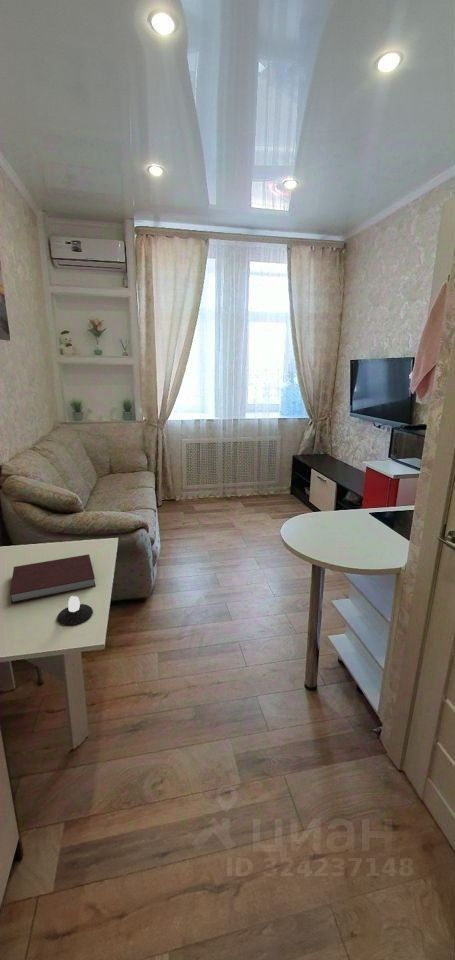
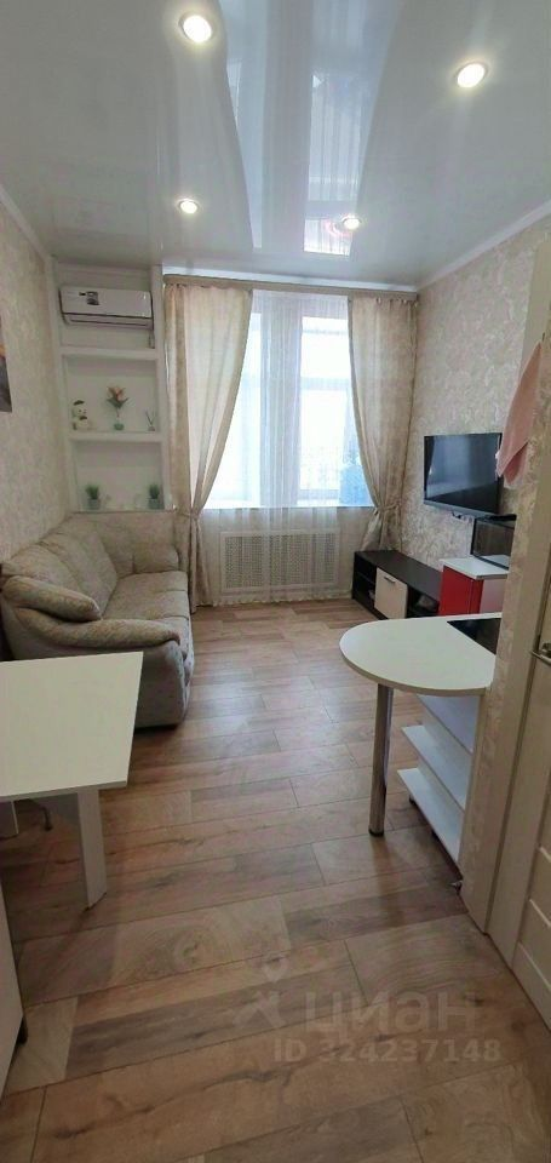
- candle (74, 605)
- notebook (53, 576)
